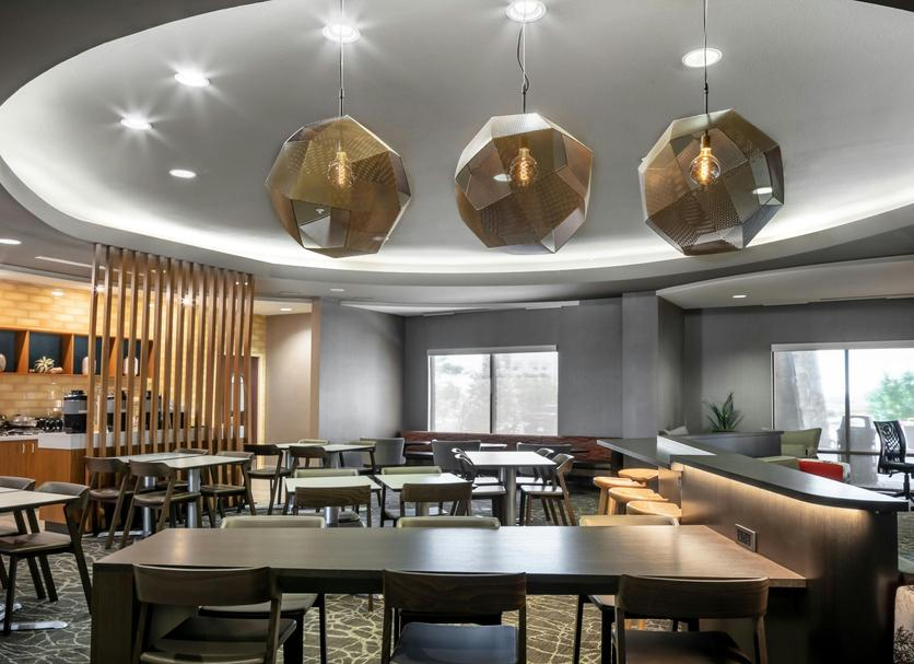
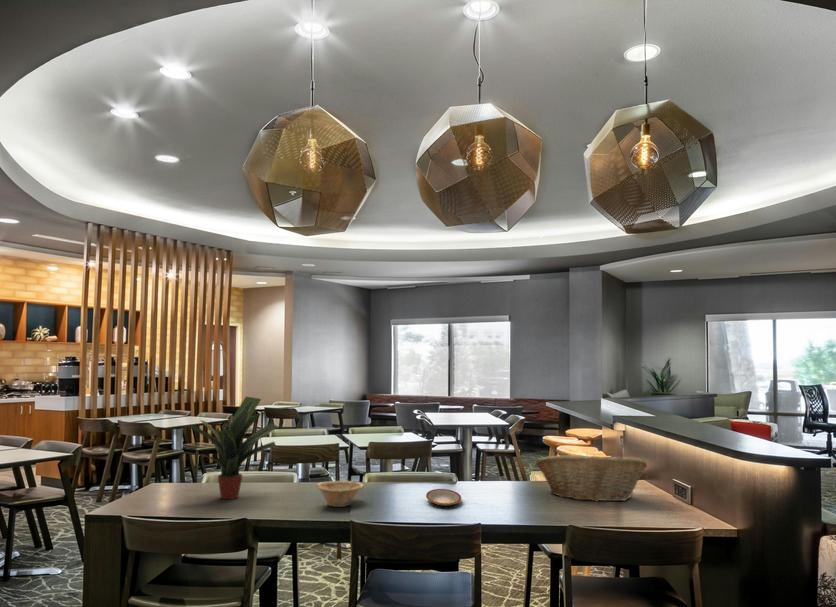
+ potted plant (235, 447)
+ dish (339, 494)
+ plate (443, 498)
+ fruit basket (590, 472)
